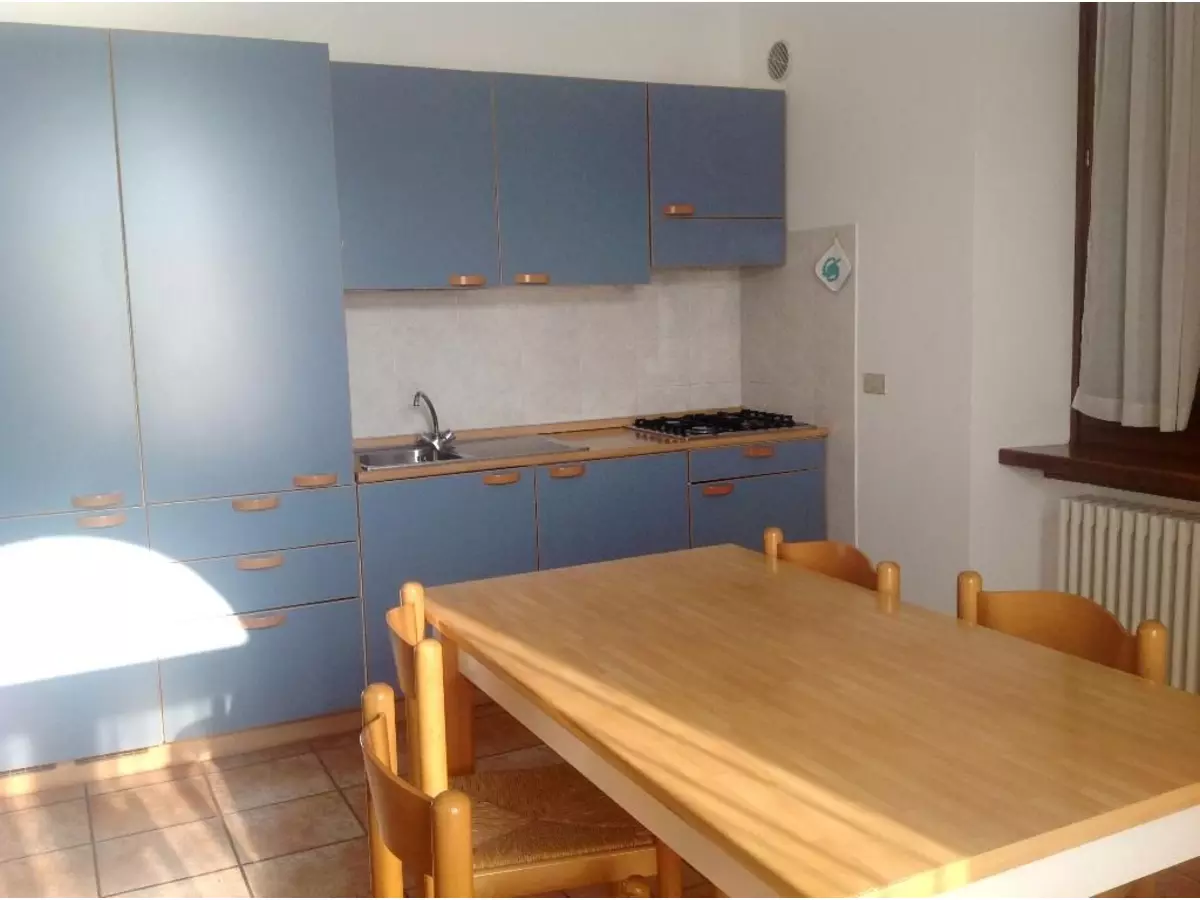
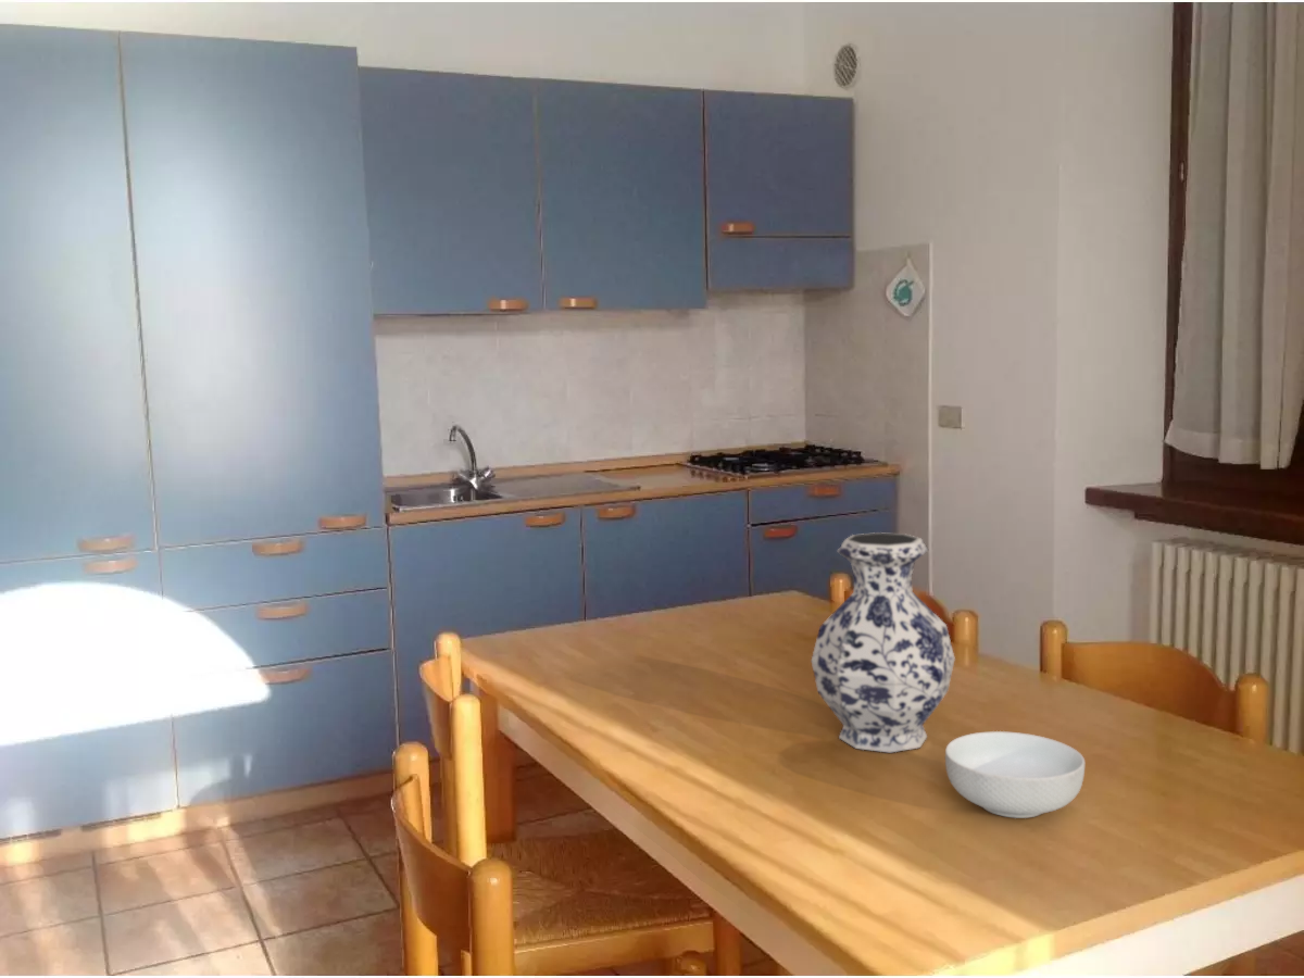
+ cereal bowl (1013, 779)
+ vase (882, 639)
